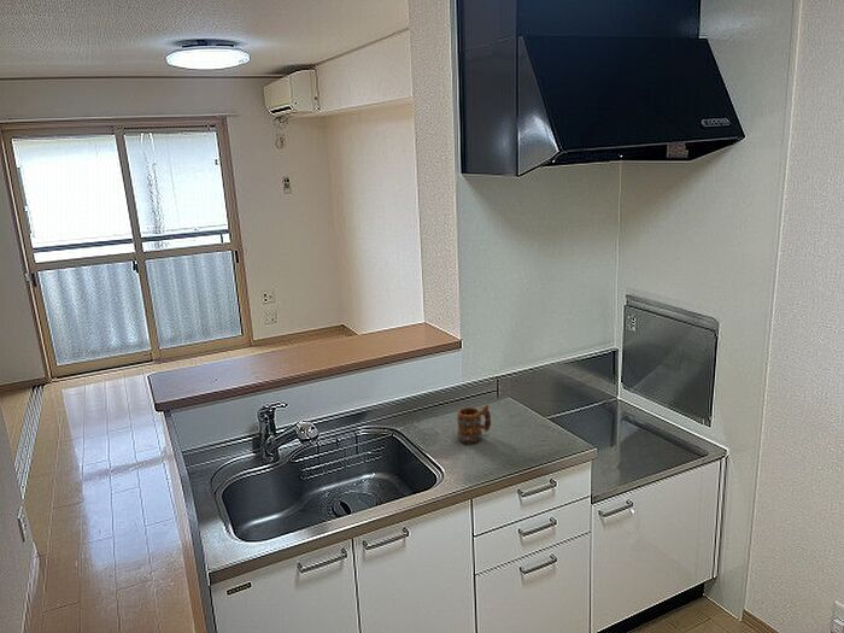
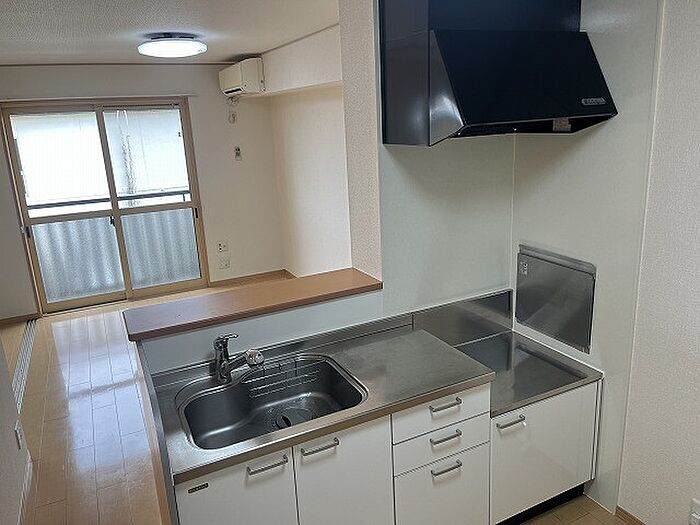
- mug (474, 422)
